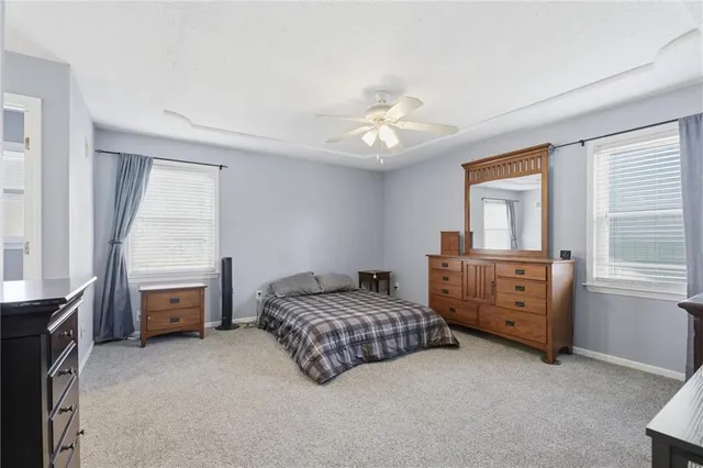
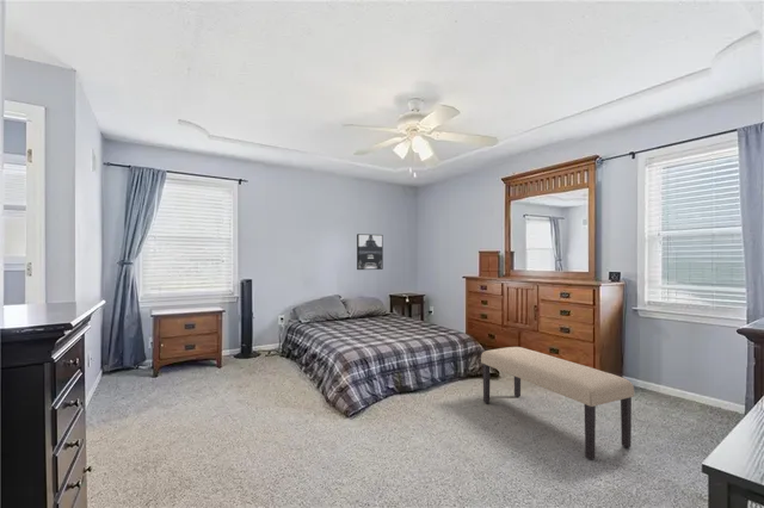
+ bench (548, 389)
+ wall art (370, 252)
